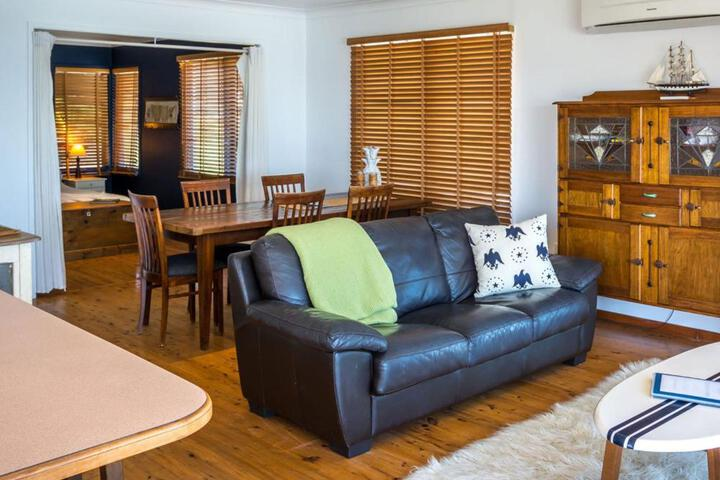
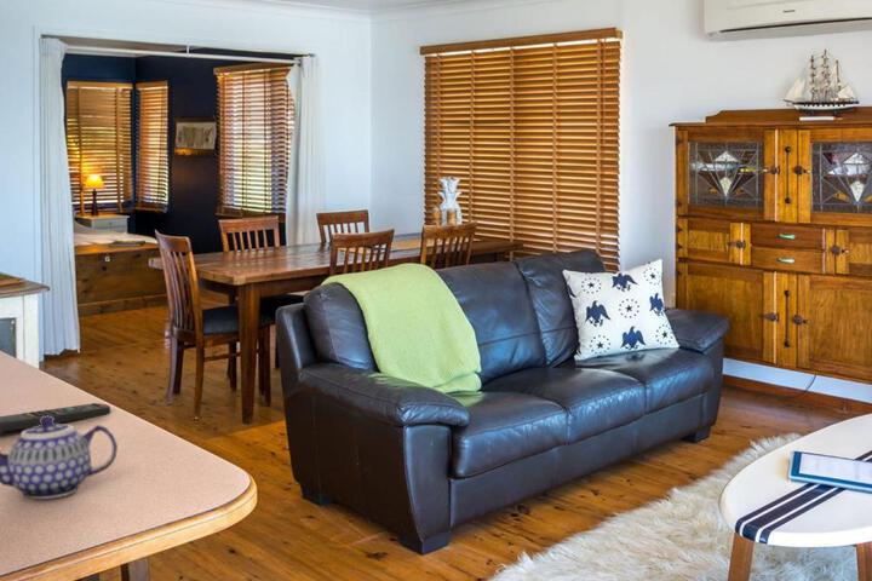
+ teapot (48, 453)
+ remote control (48, 415)
